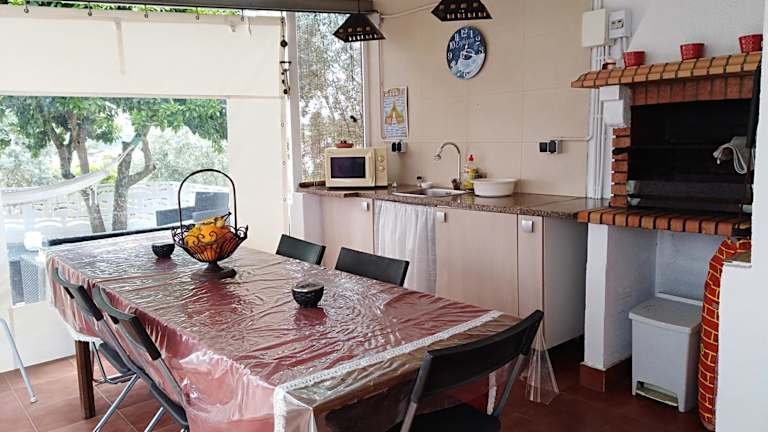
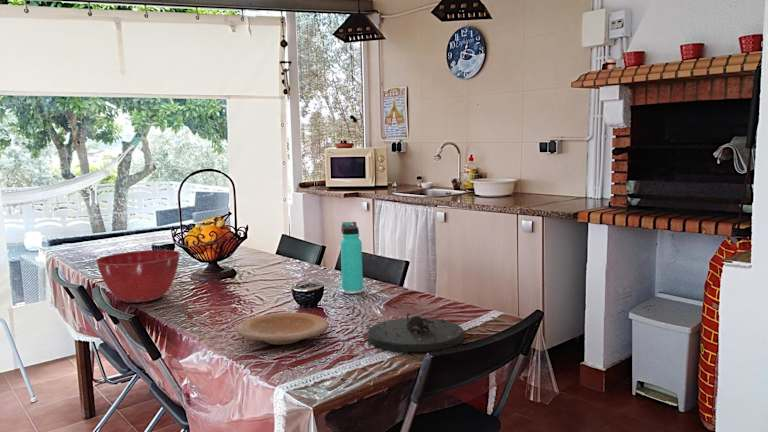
+ mixing bowl (140, 277)
+ plate (415, 326)
+ plate (283, 331)
+ thermos bottle (351, 256)
